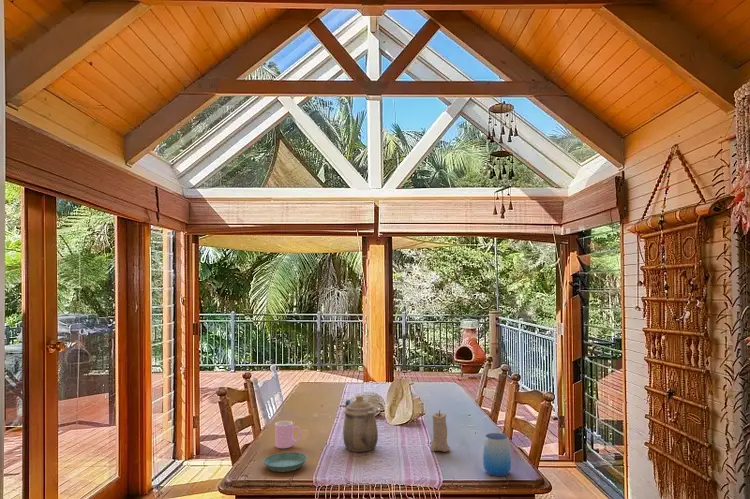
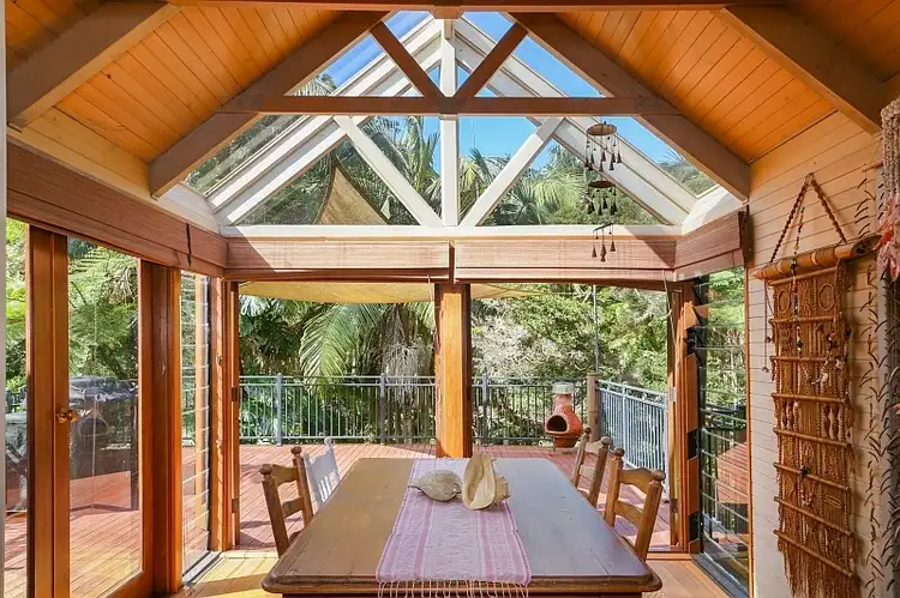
- candle (440, 430)
- cup (497, 454)
- saucer (285, 462)
- cup (288, 434)
- teapot (360, 421)
